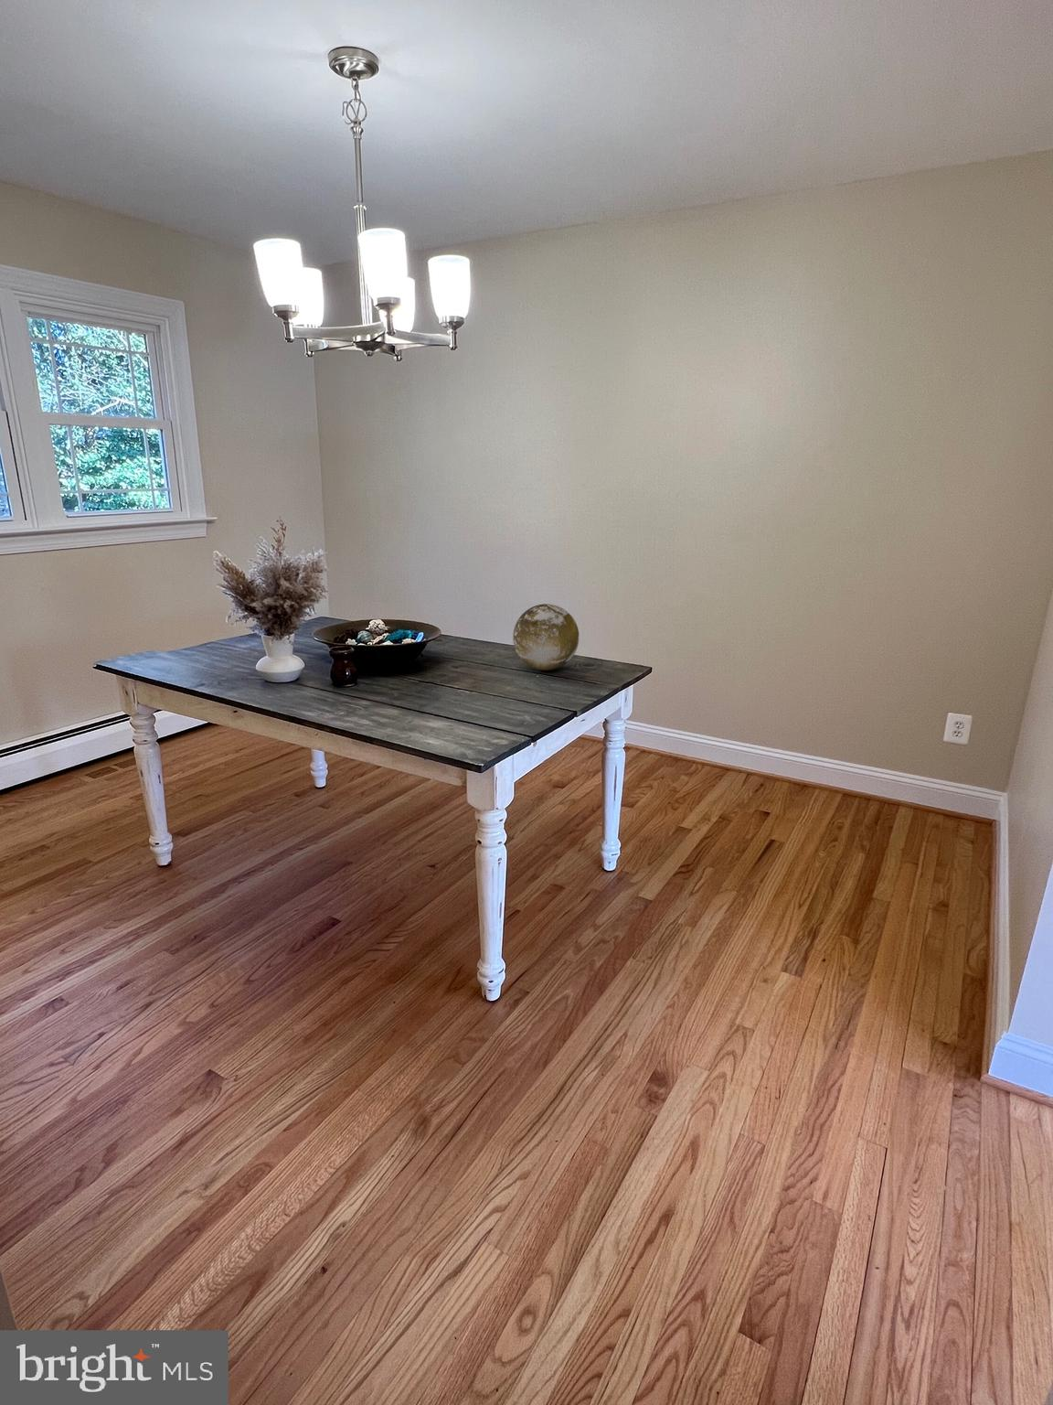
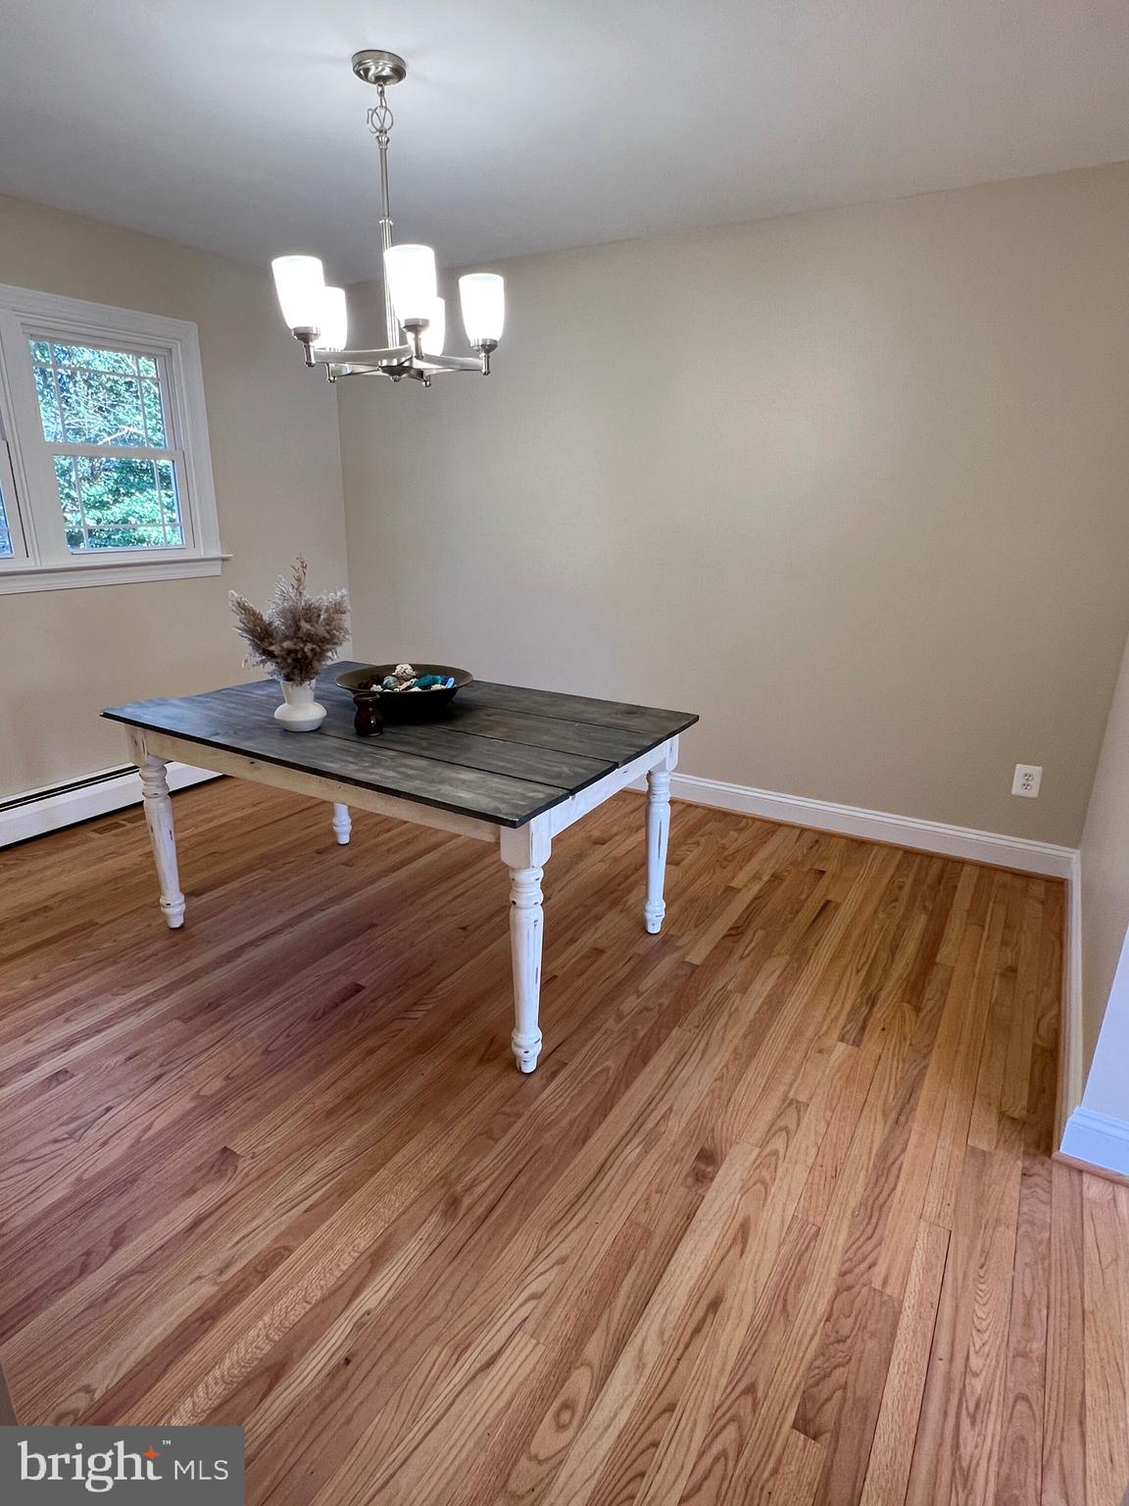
- decorative orb (545, 636)
